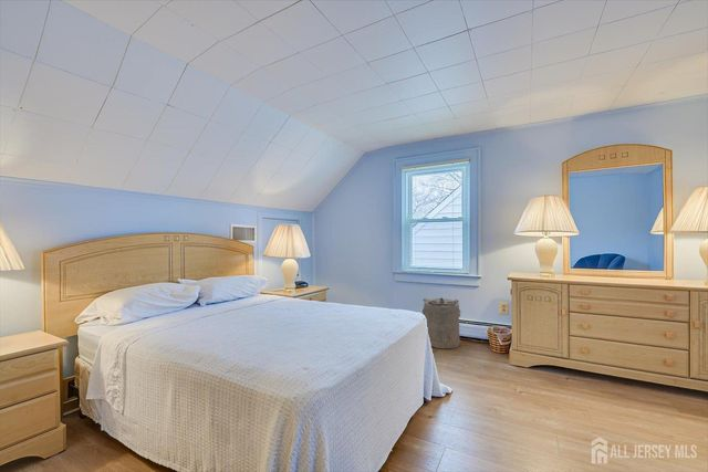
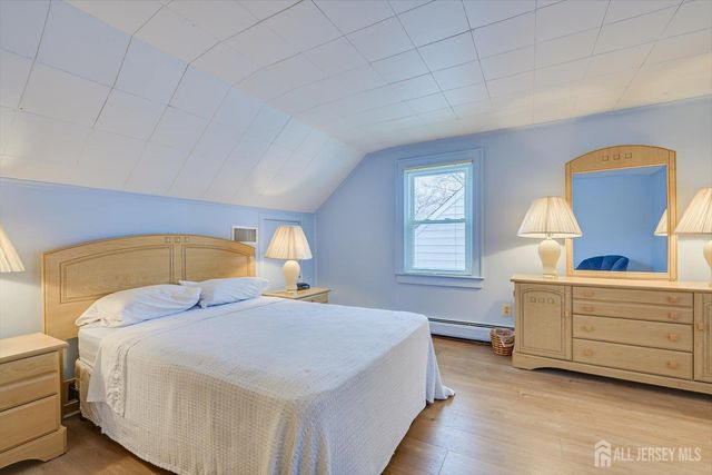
- laundry hamper (439, 319)
